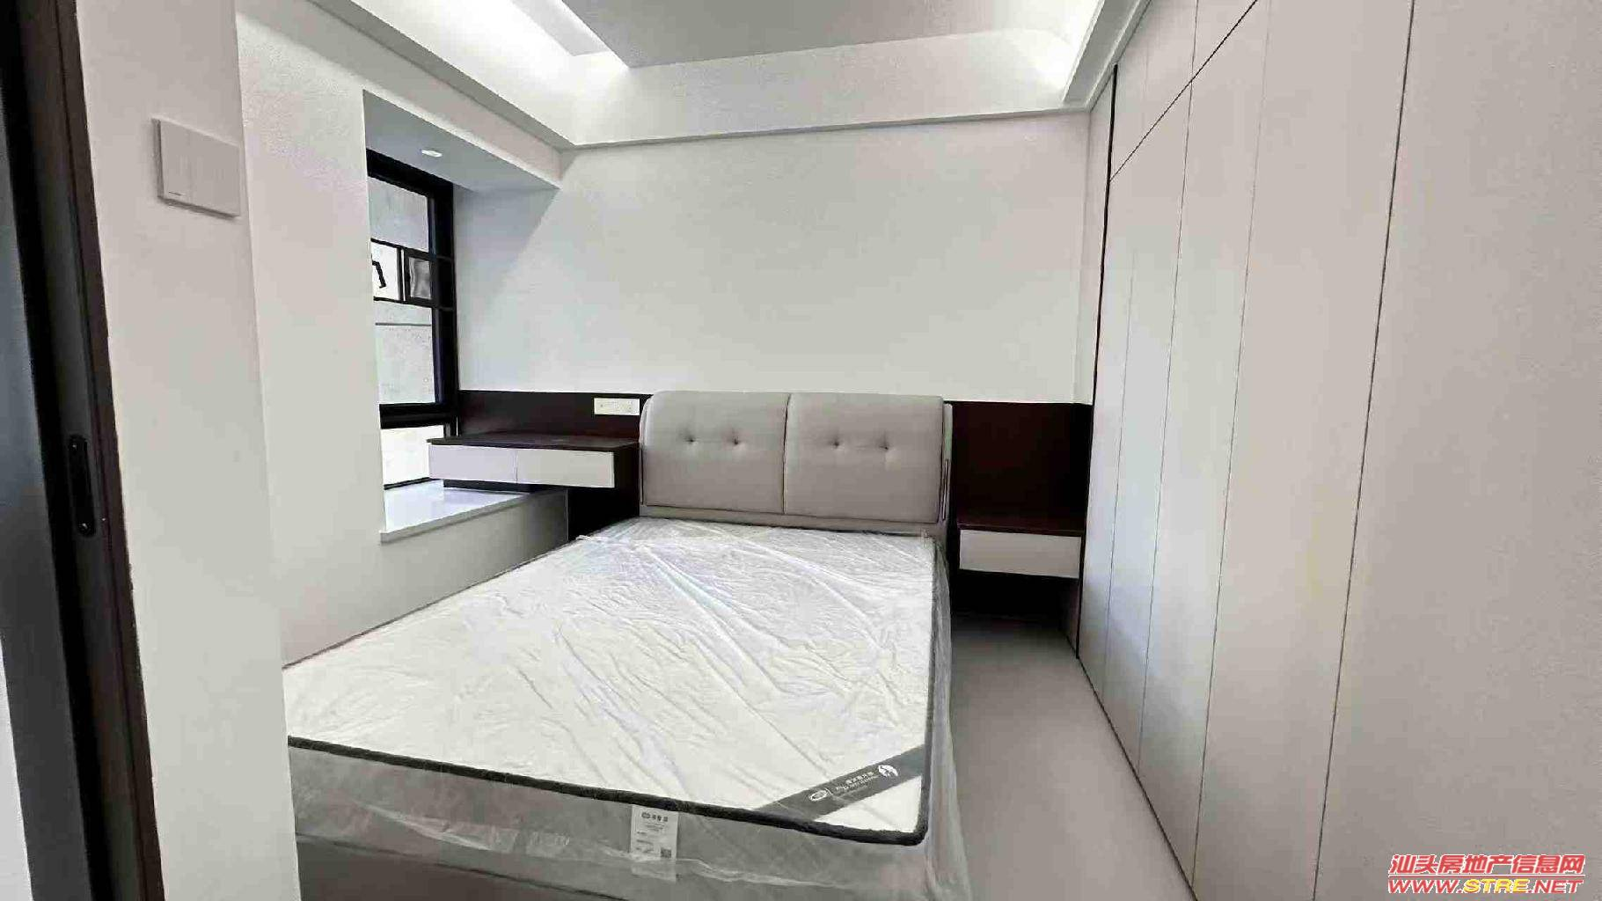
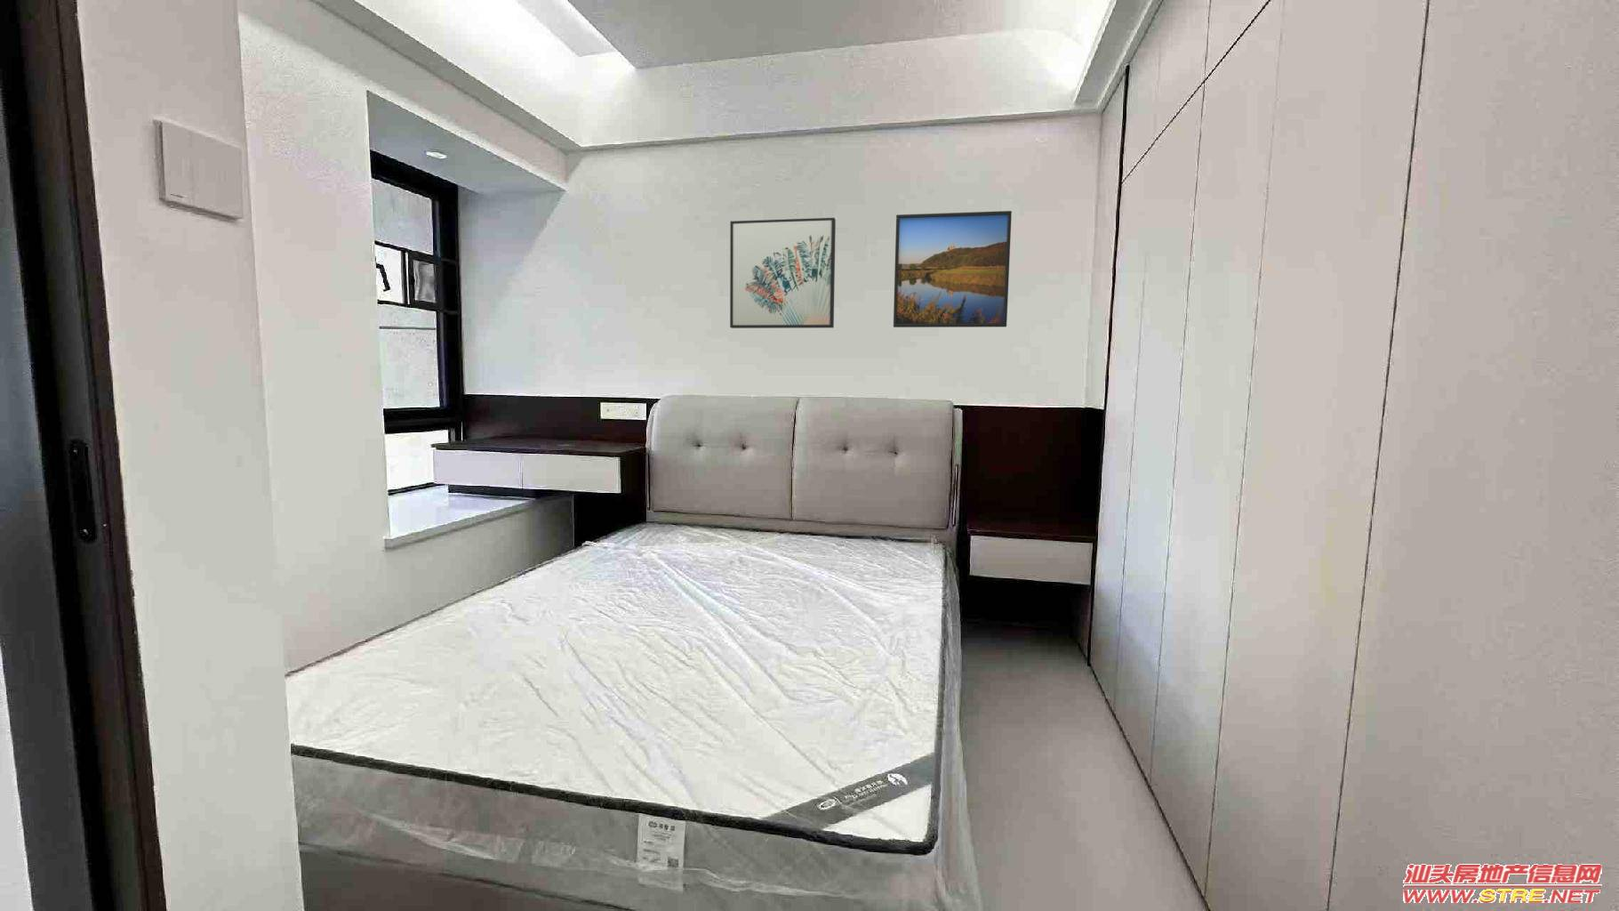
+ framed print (951, 270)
+ wall art (782, 274)
